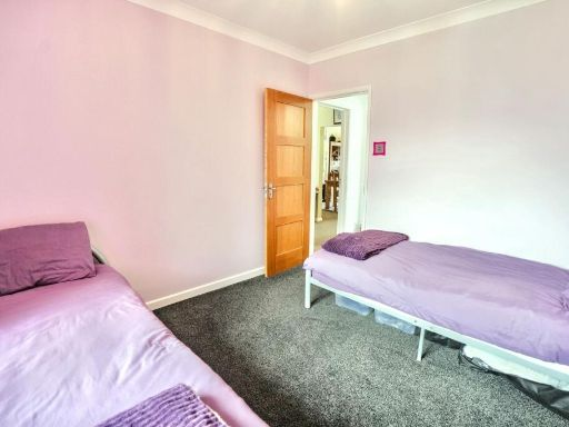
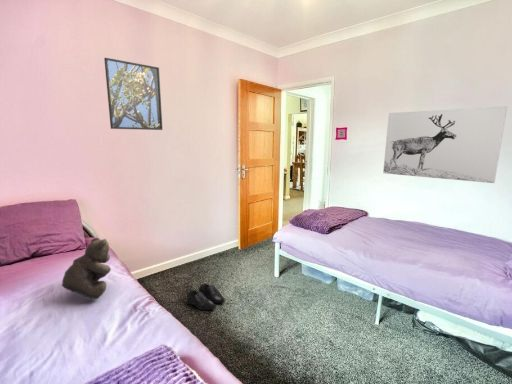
+ wall art (436, 144)
+ teddy bear (87, 268)
+ shoe (207, 296)
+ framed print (135, 96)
